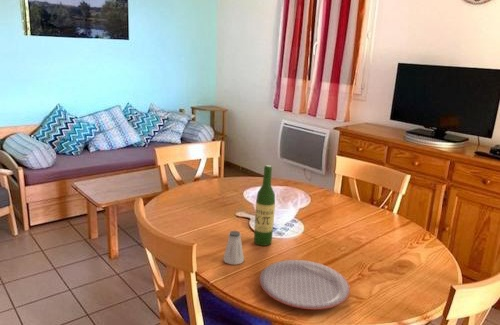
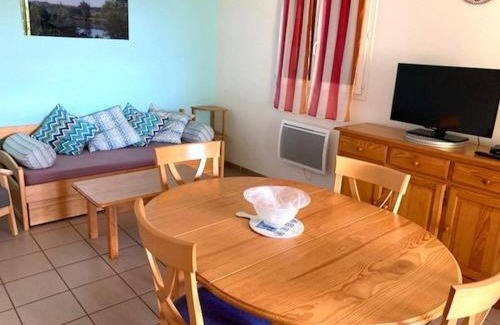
- plate (303, 284)
- wine bottle (265, 205)
- saltshaker (234, 246)
